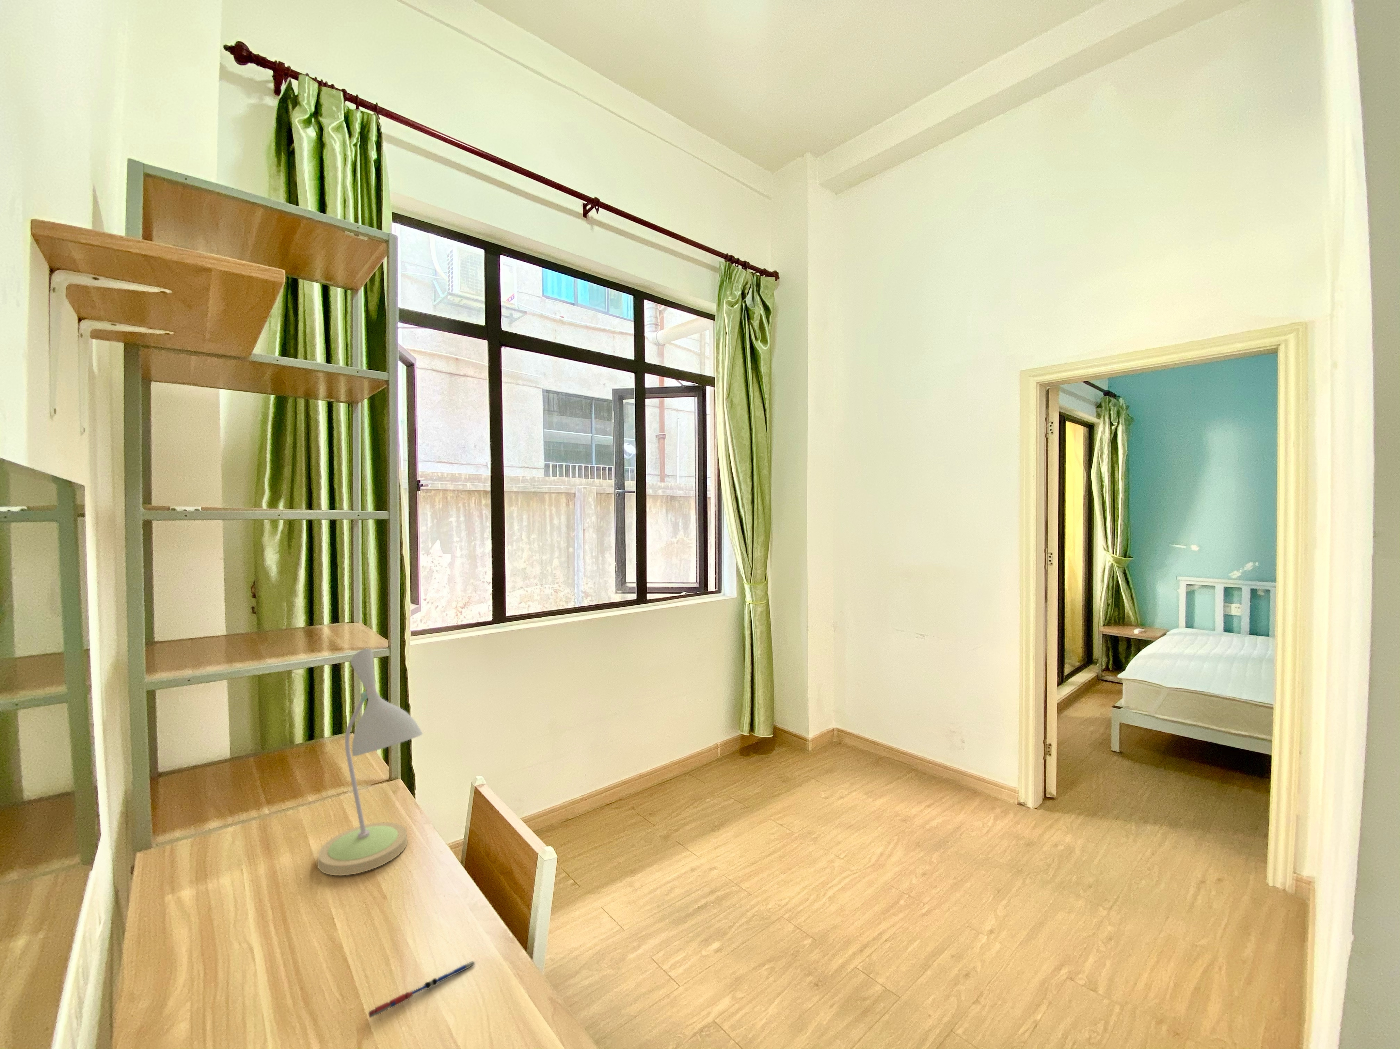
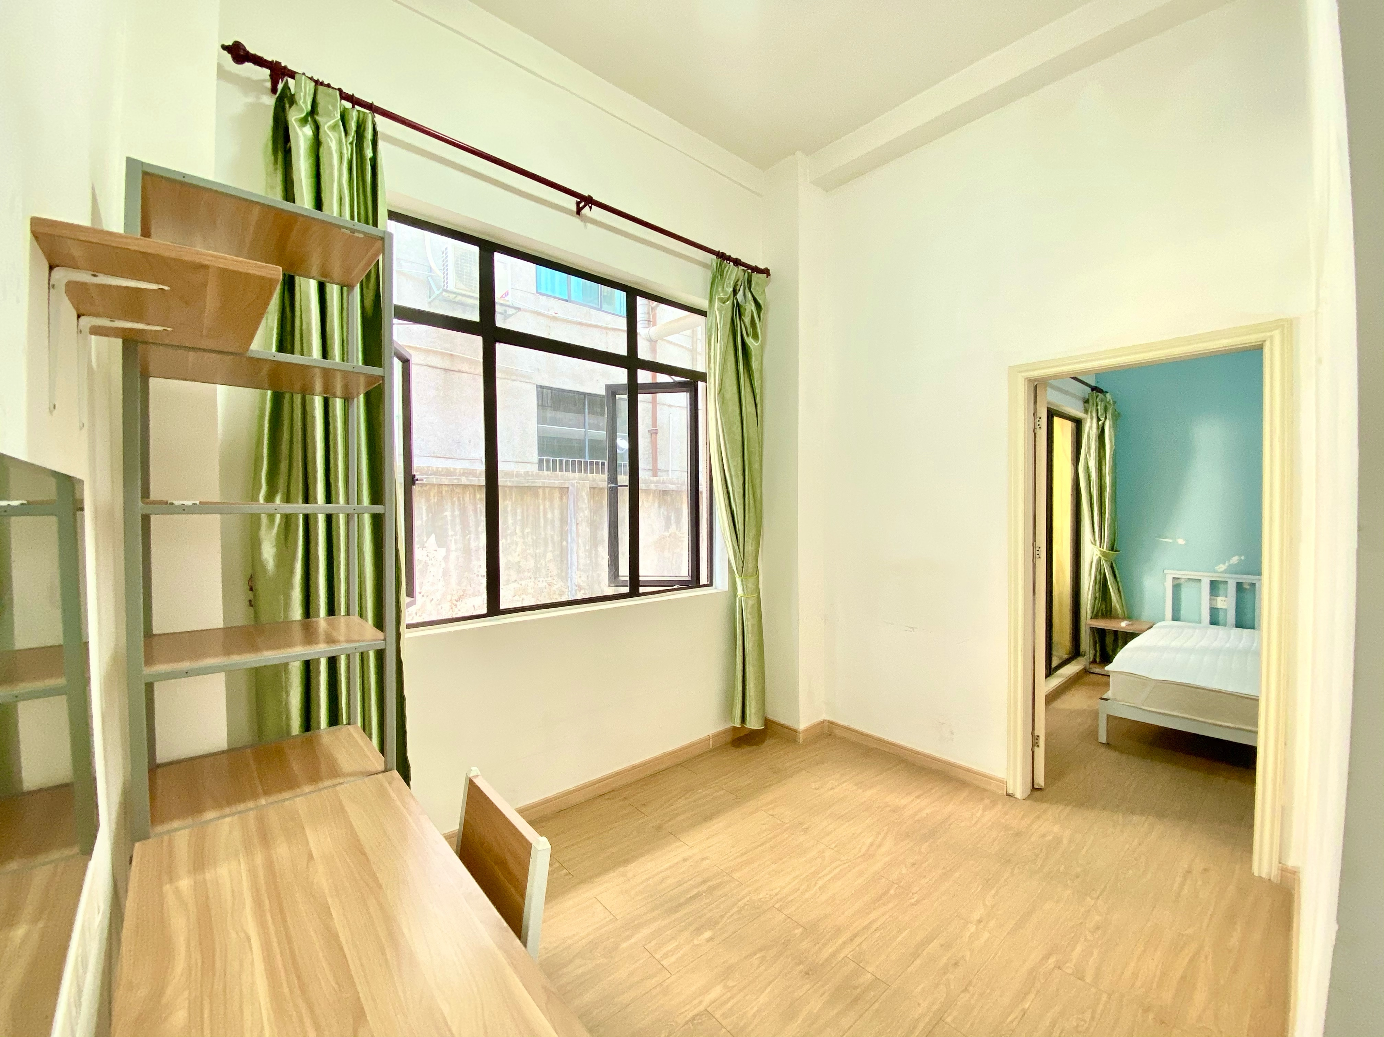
- pen (424, 986)
- desk lamp (373, 751)
